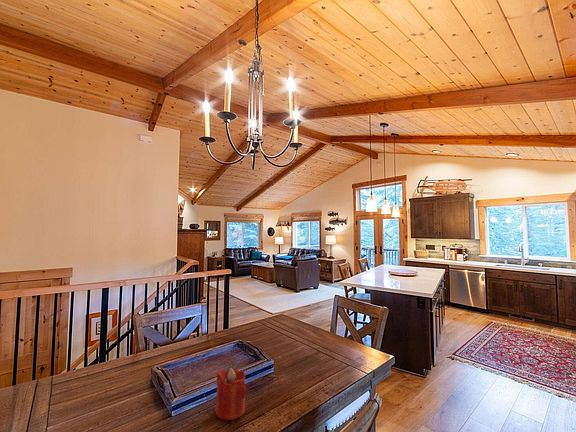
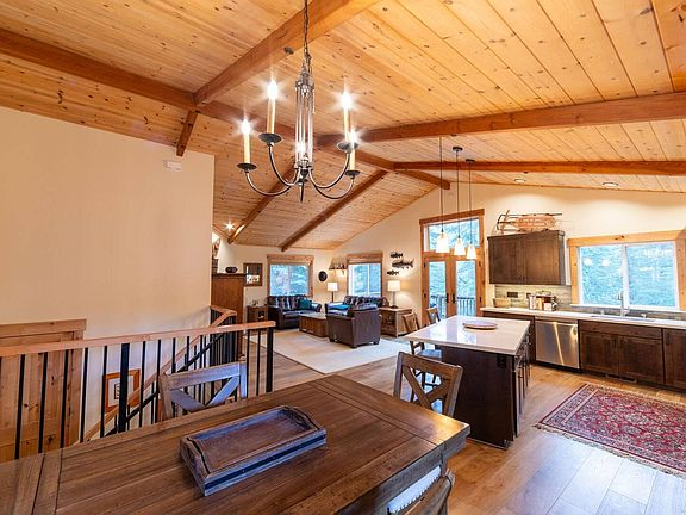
- candle (230, 389)
